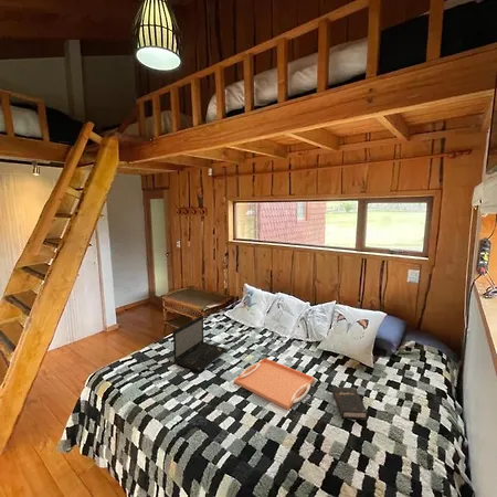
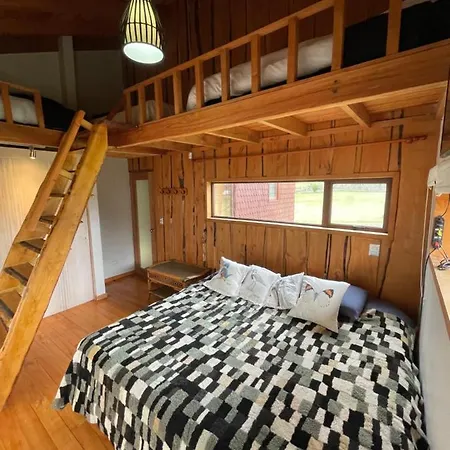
- hardback book (348, 402)
- laptop (201, 341)
- serving tray (274, 380)
